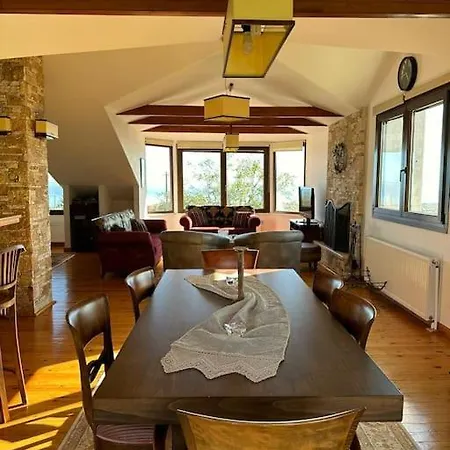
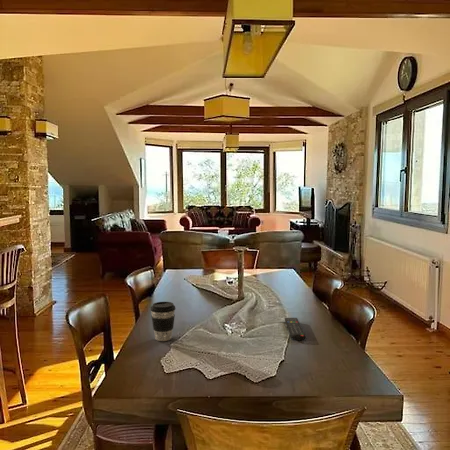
+ coffee cup (163, 321)
+ remote control (294, 328)
